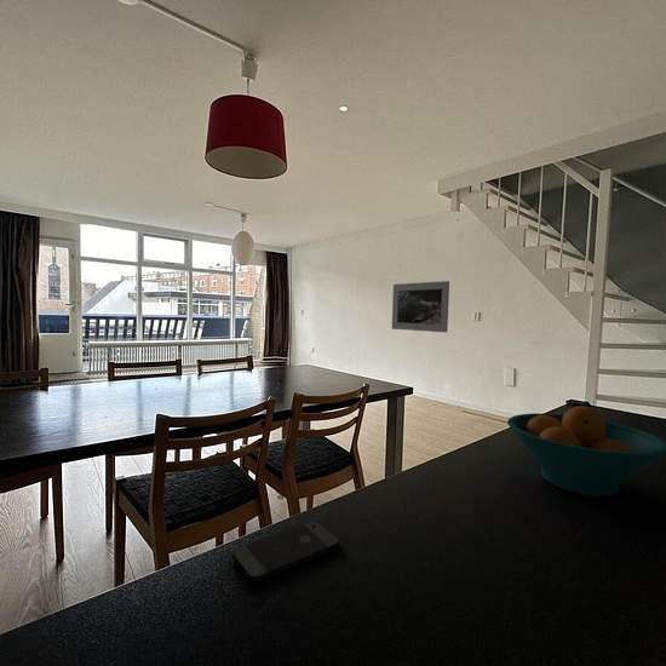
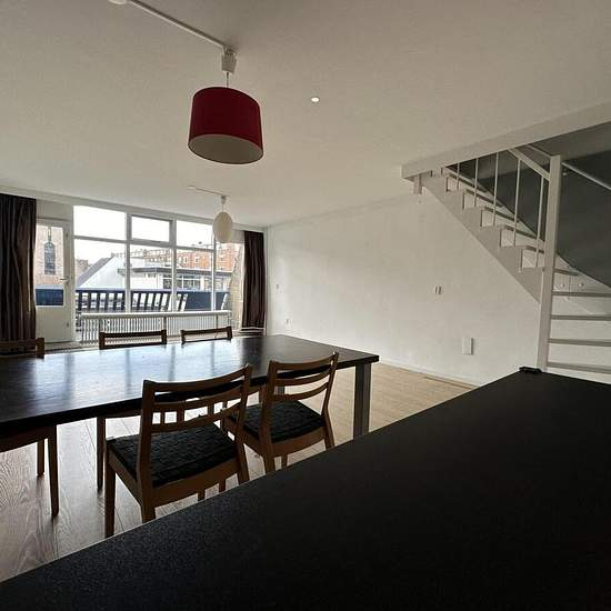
- fruit bowl (580, 444)
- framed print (418, 306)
- smartphone (287, 547)
